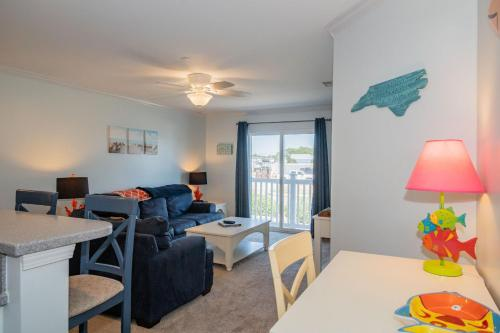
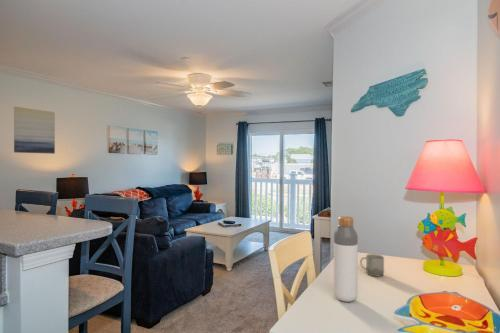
+ cup (371, 264)
+ bottle (345, 257)
+ wall art (35, 131)
